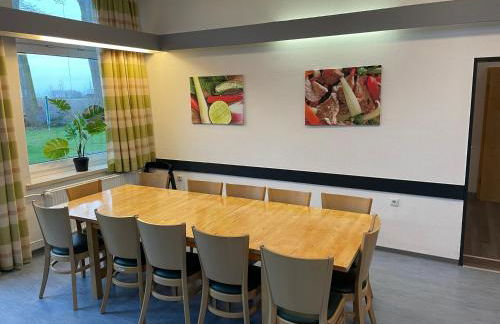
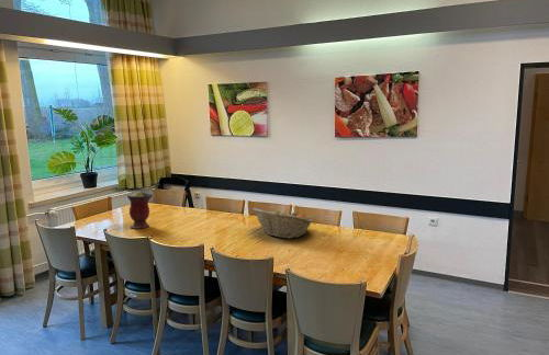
+ fruit basket (282, 219)
+ vase (141, 208)
